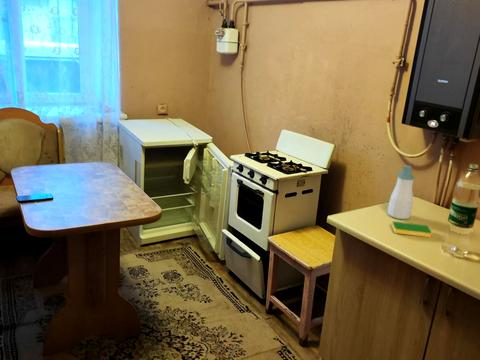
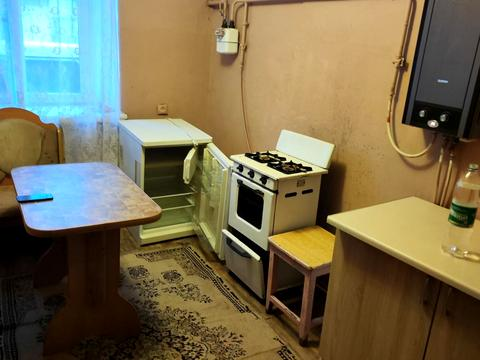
- dish sponge (411, 229)
- soap bottle (403, 191)
